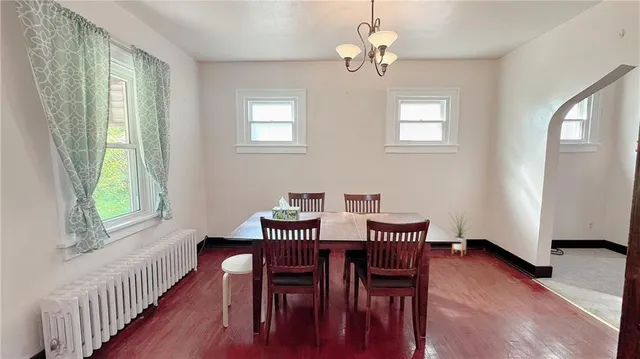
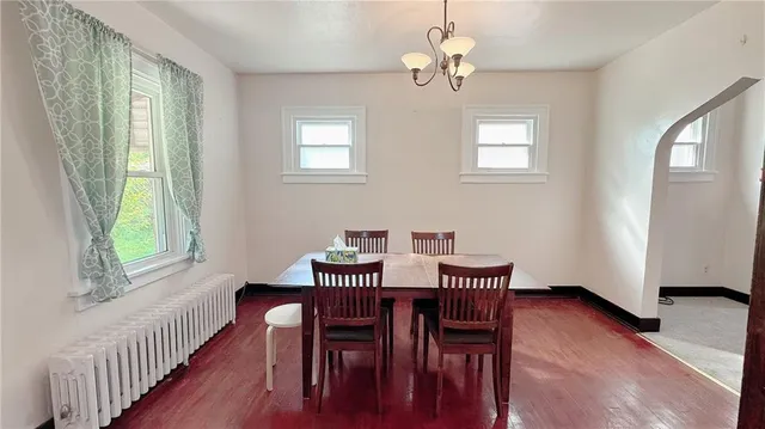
- house plant (460, 231)
